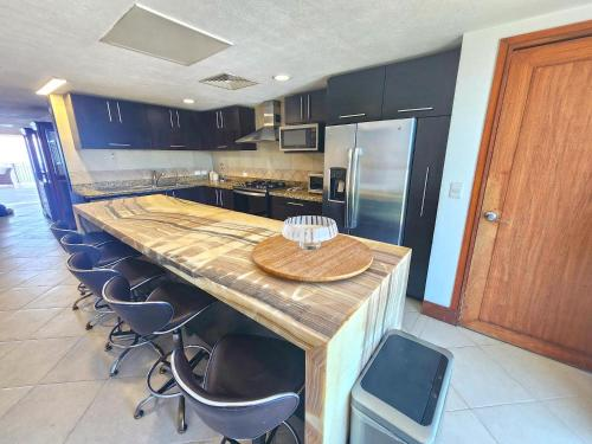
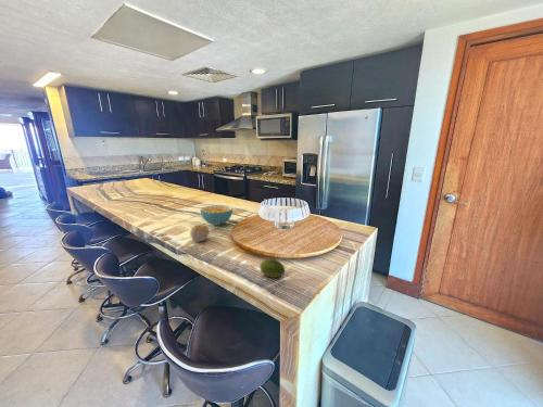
+ fruit (272, 267)
+ cereal bowl (217, 216)
+ fruit (200, 232)
